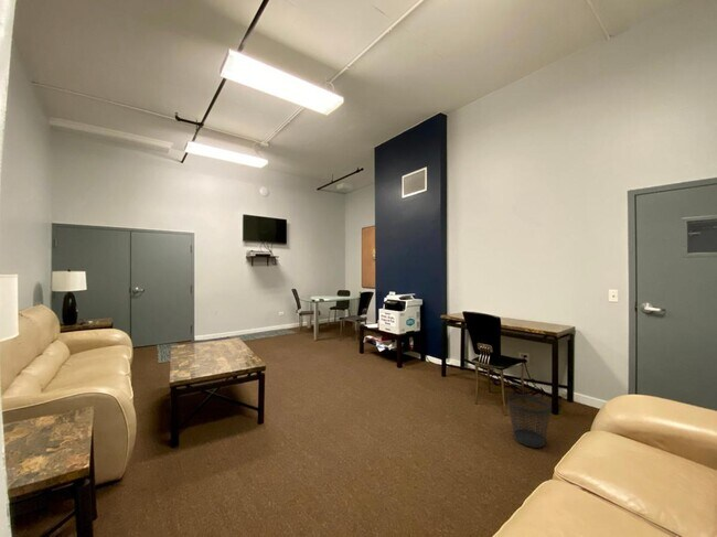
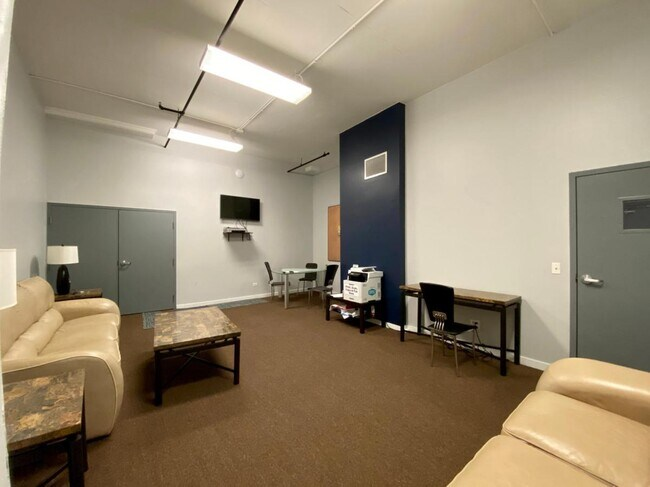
- wastebasket (528, 421)
